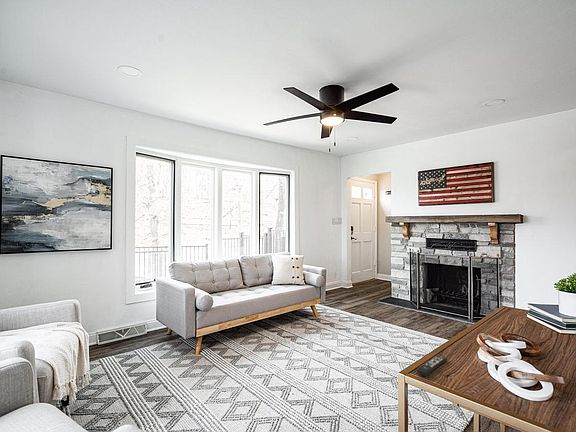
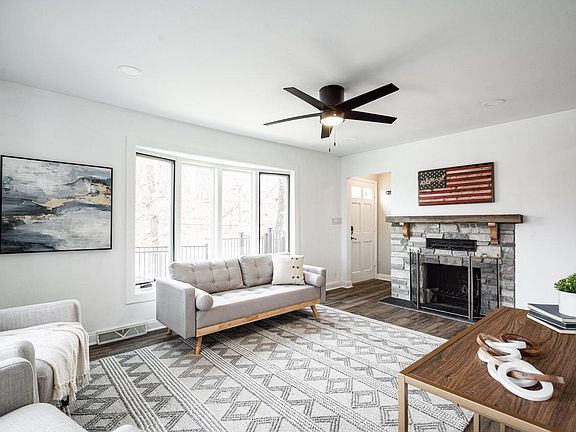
- remote control (432, 365)
